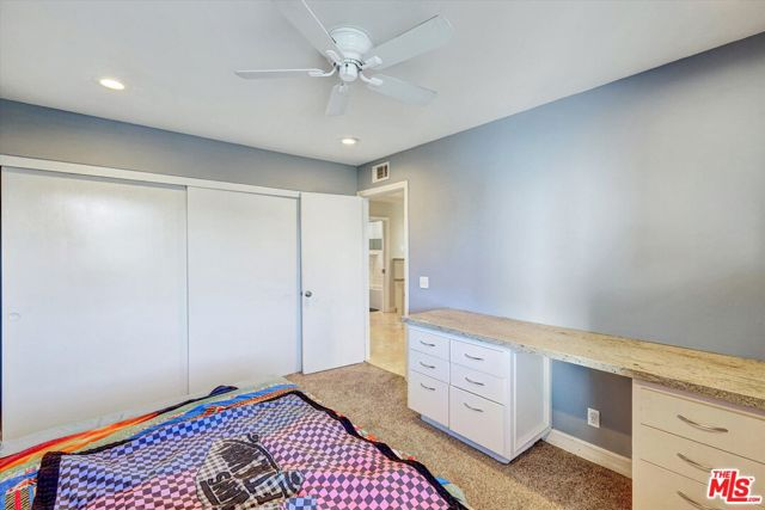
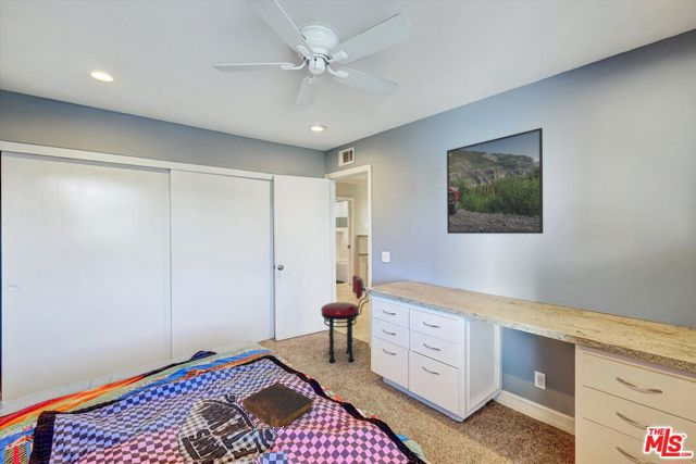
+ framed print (488, 187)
+ book (277, 403)
+ stool (345, 316)
